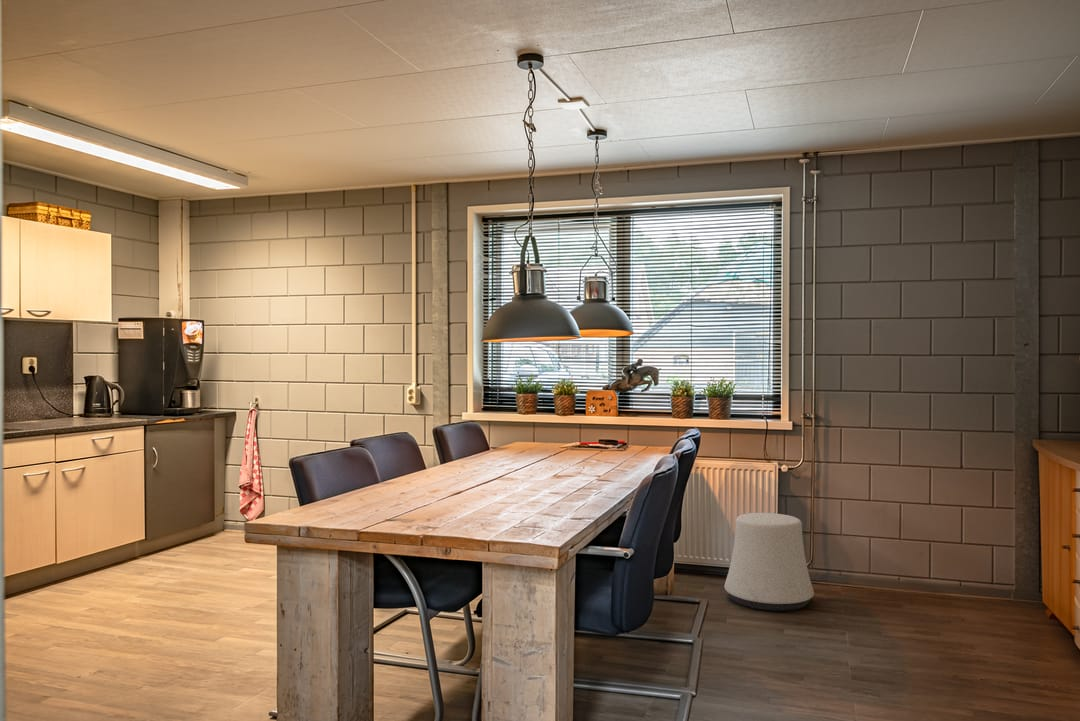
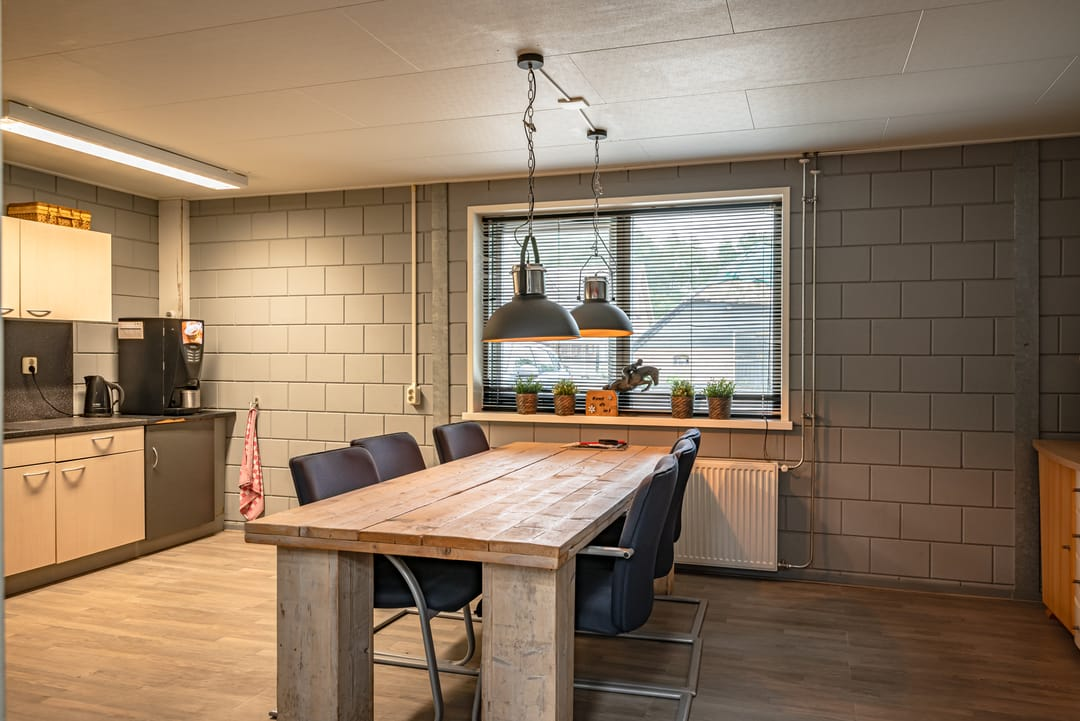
- stool (768, 558)
